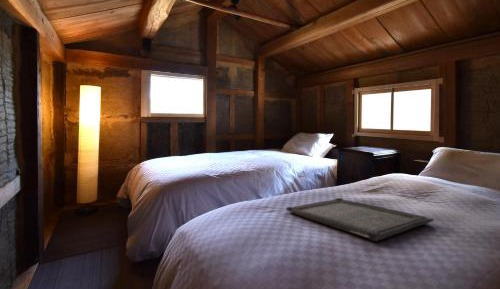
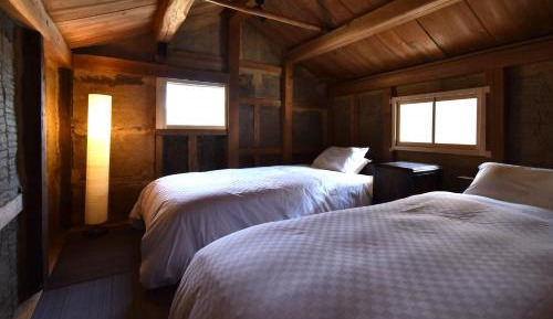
- serving tray (354, 214)
